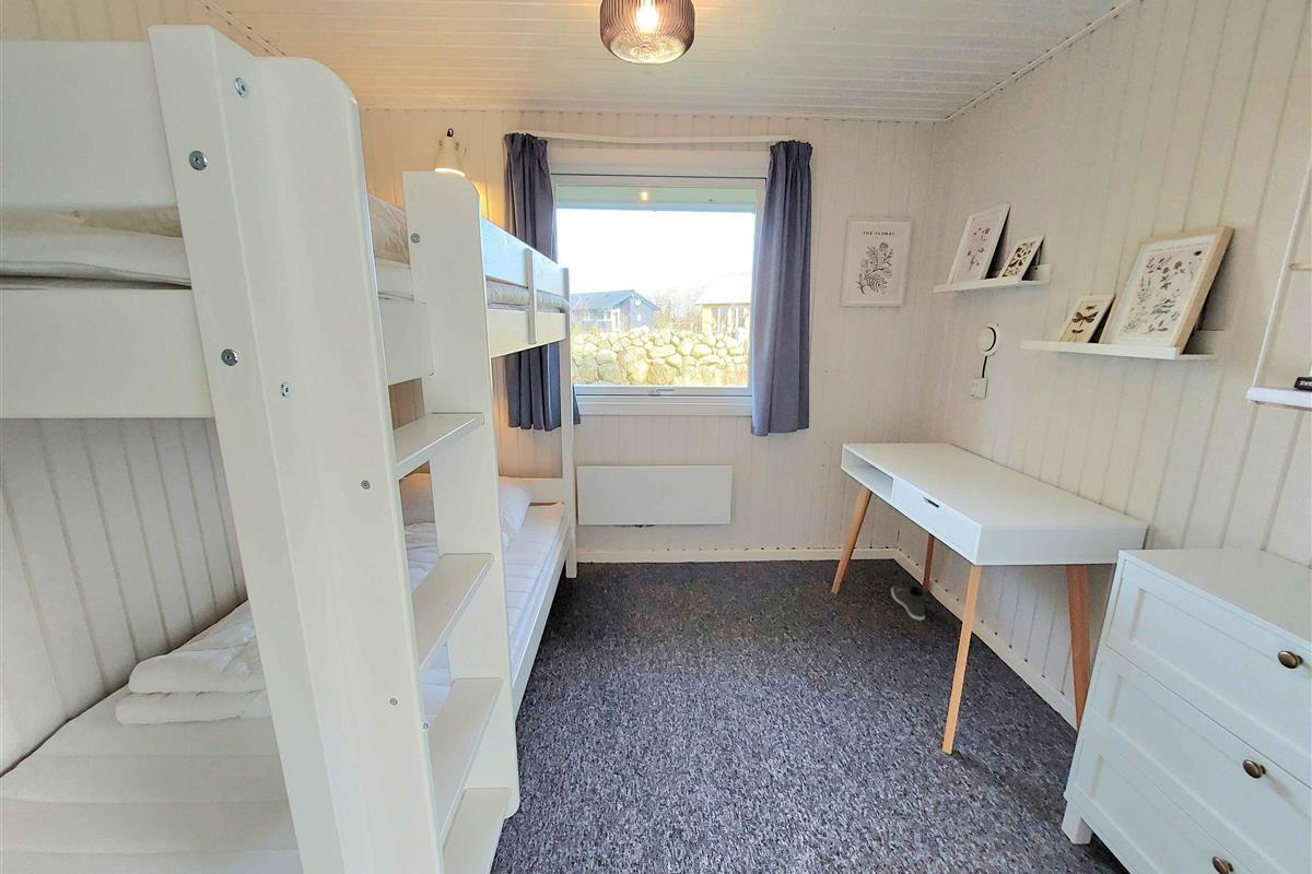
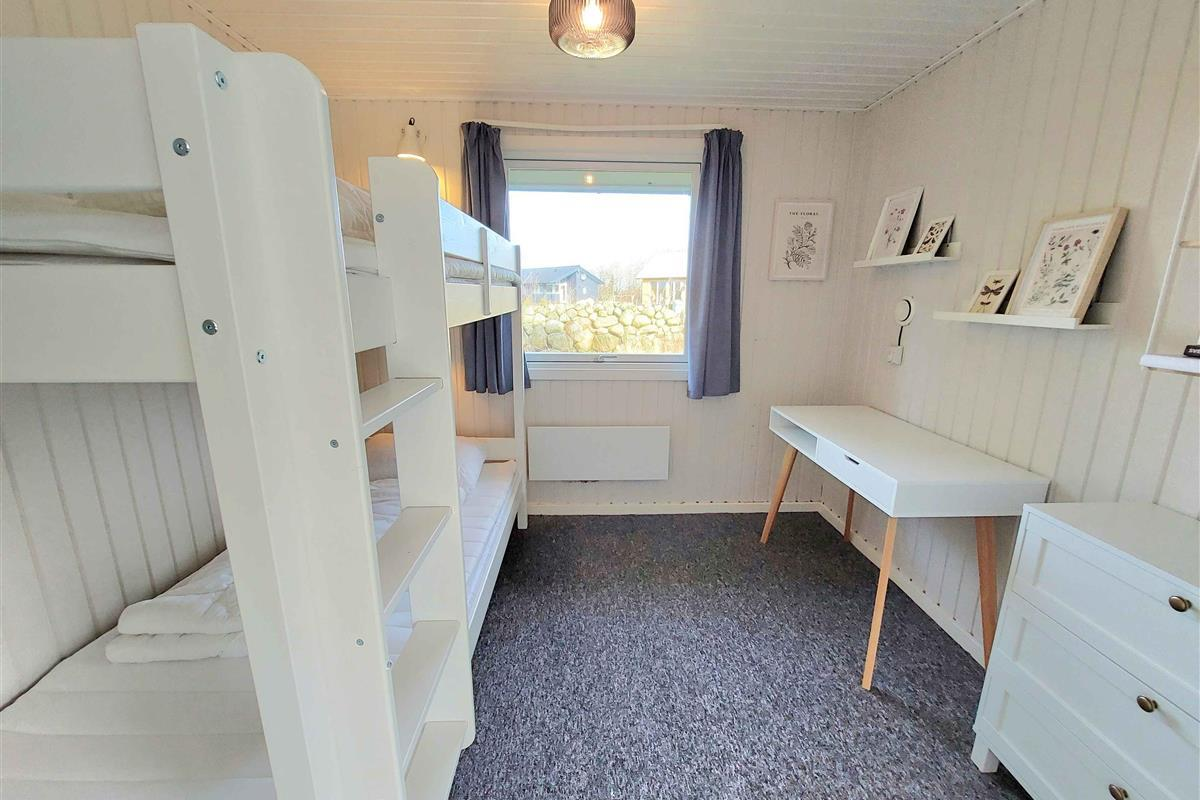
- sneaker (909, 593)
